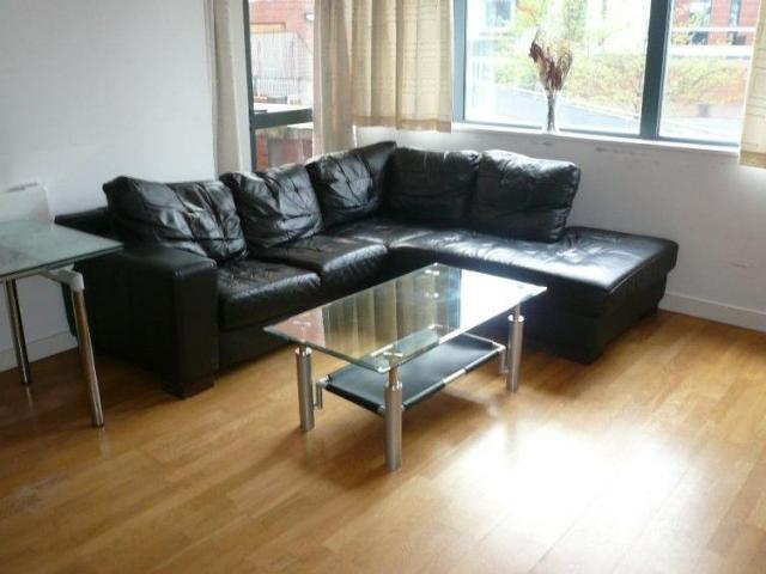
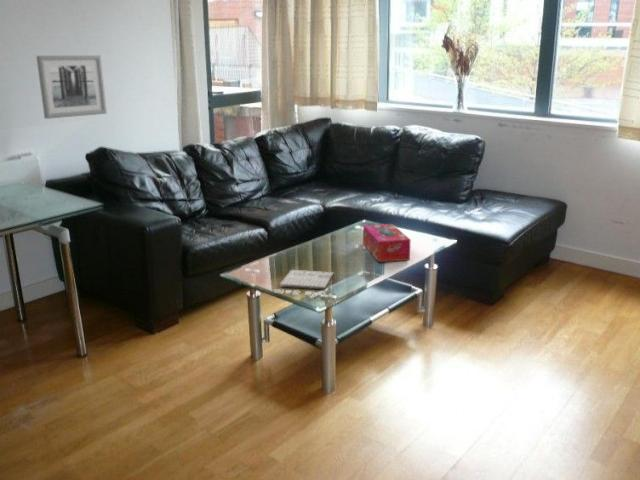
+ magazine (310, 282)
+ tissue box (385, 242)
+ wall art (73, 86)
